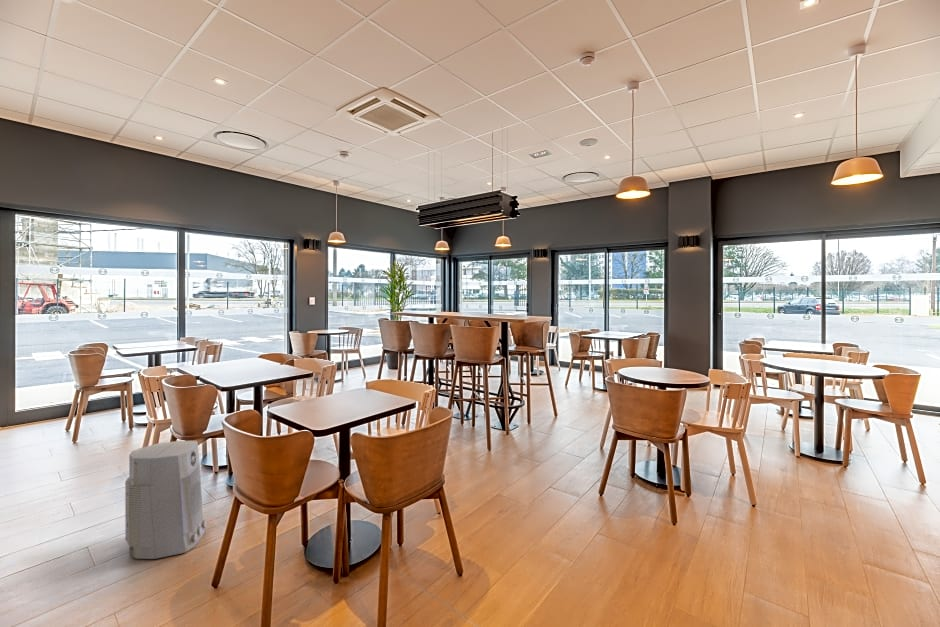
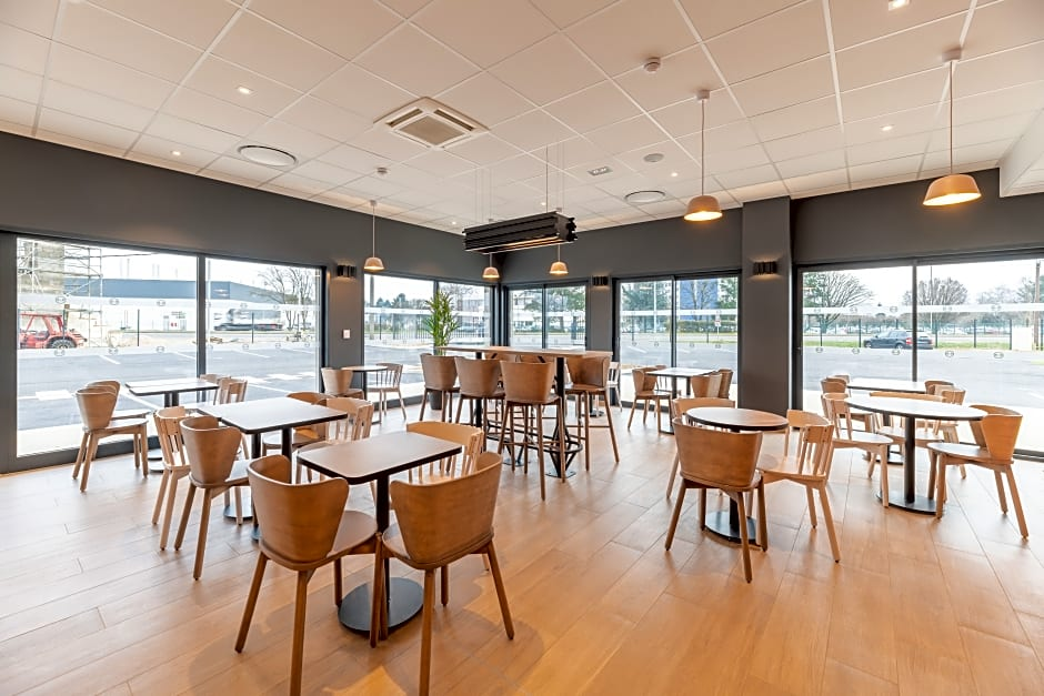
- air purifier (165, 496)
